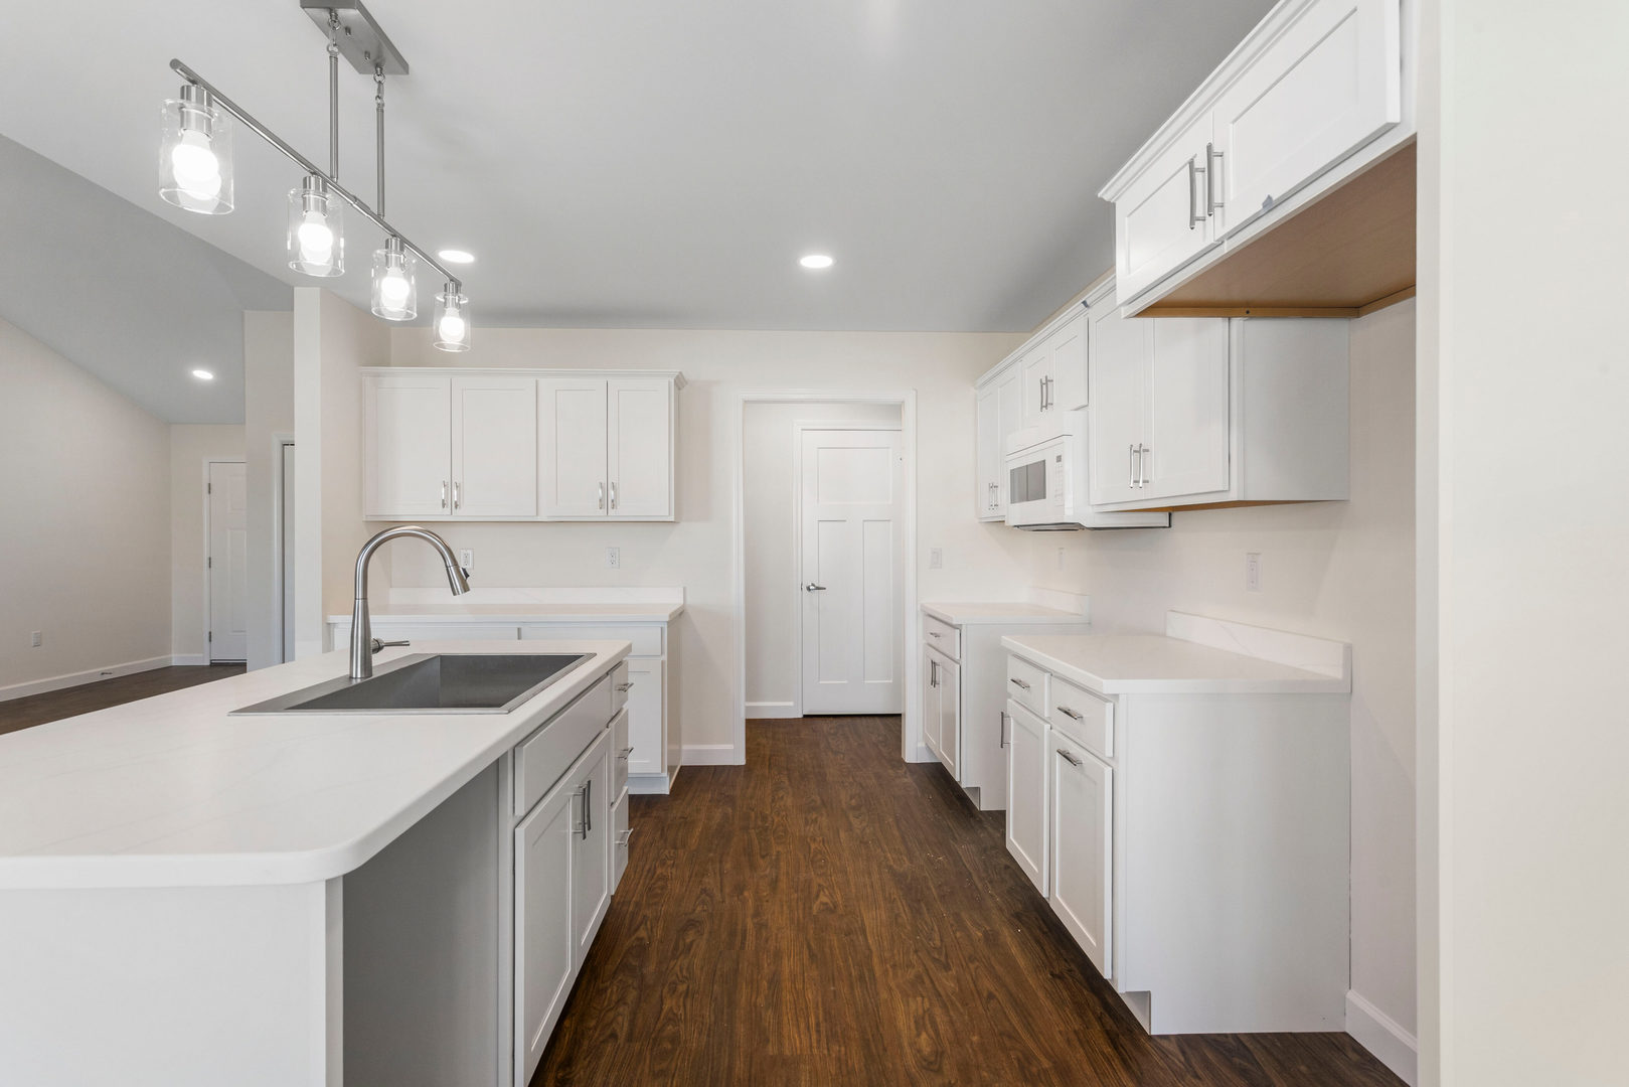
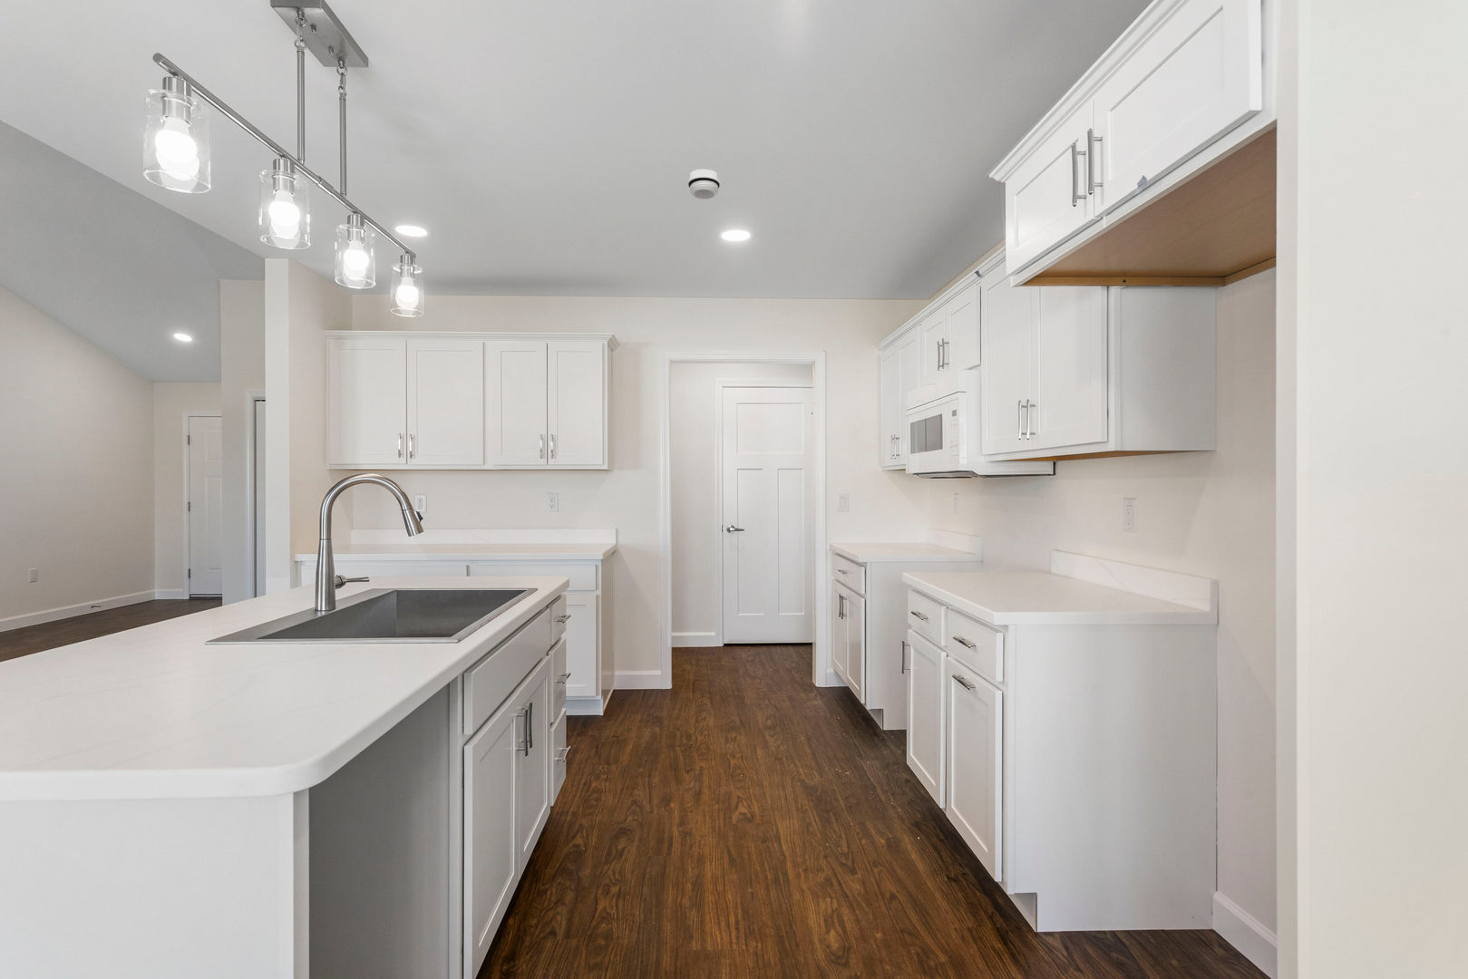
+ smoke detector (704, 185)
